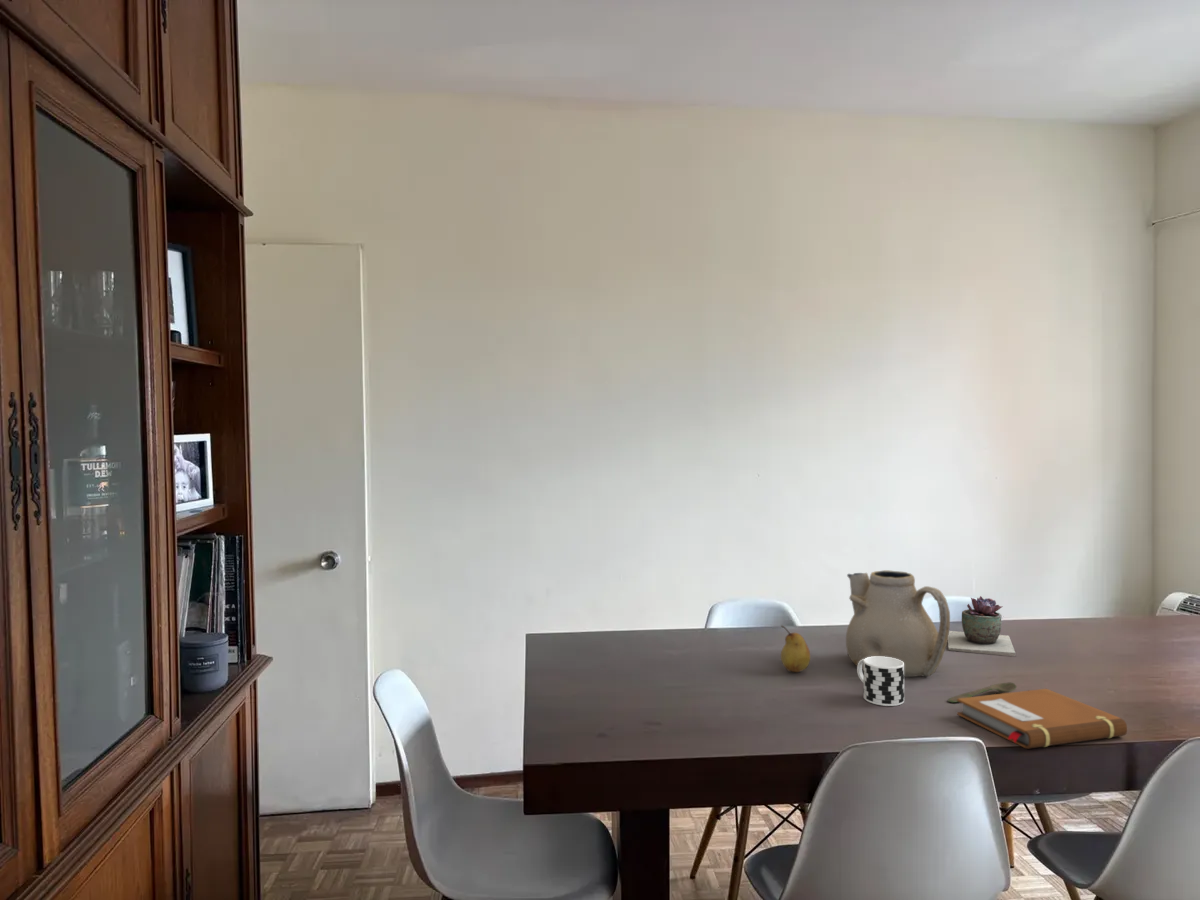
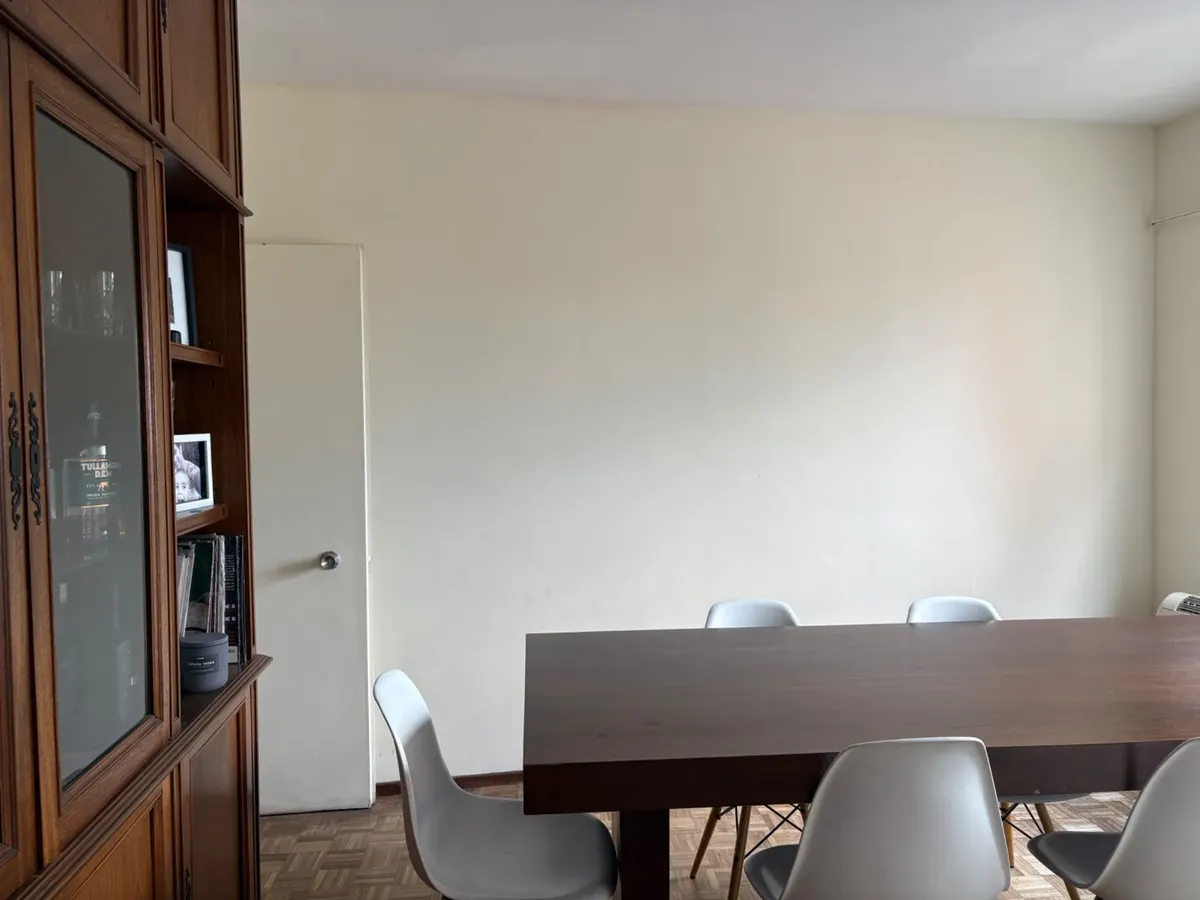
- spoon (981, 692)
- fruit (795, 649)
- succulent plant (979, 621)
- cup (878, 678)
- teapot (896, 620)
- notebook (1036, 717)
